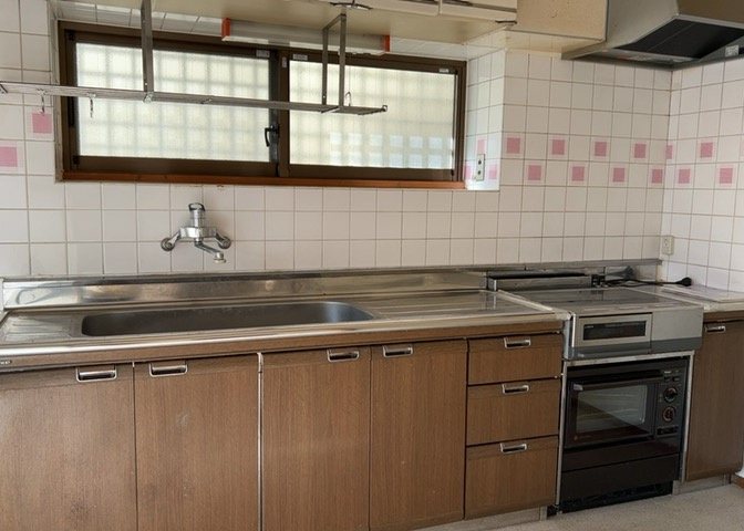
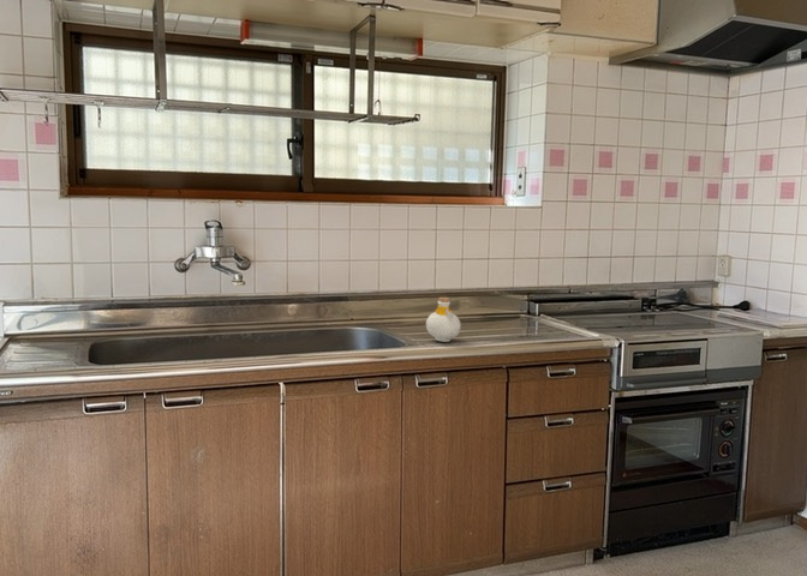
+ bottle (444, 319)
